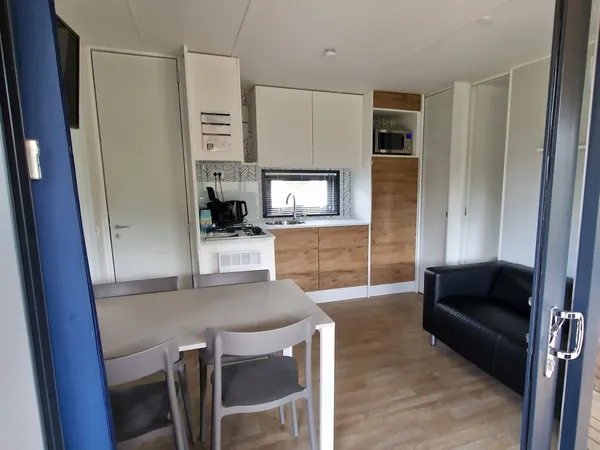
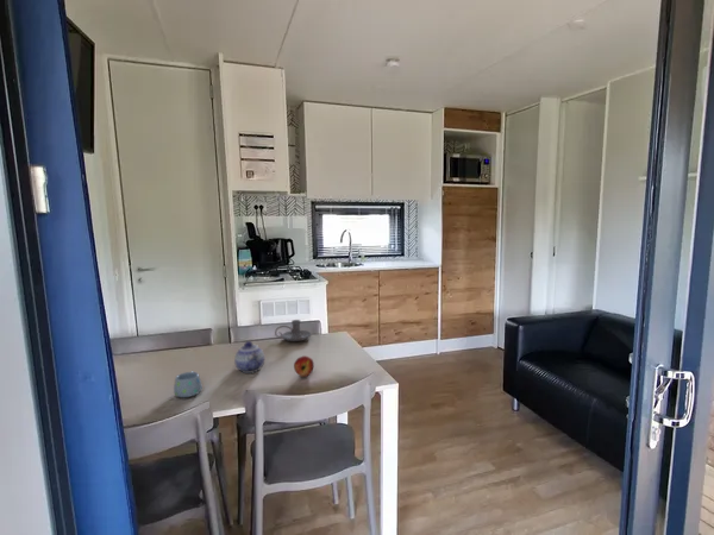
+ mug (188, 383)
+ apple (303, 365)
+ candle holder (293, 329)
+ teapot (249, 355)
